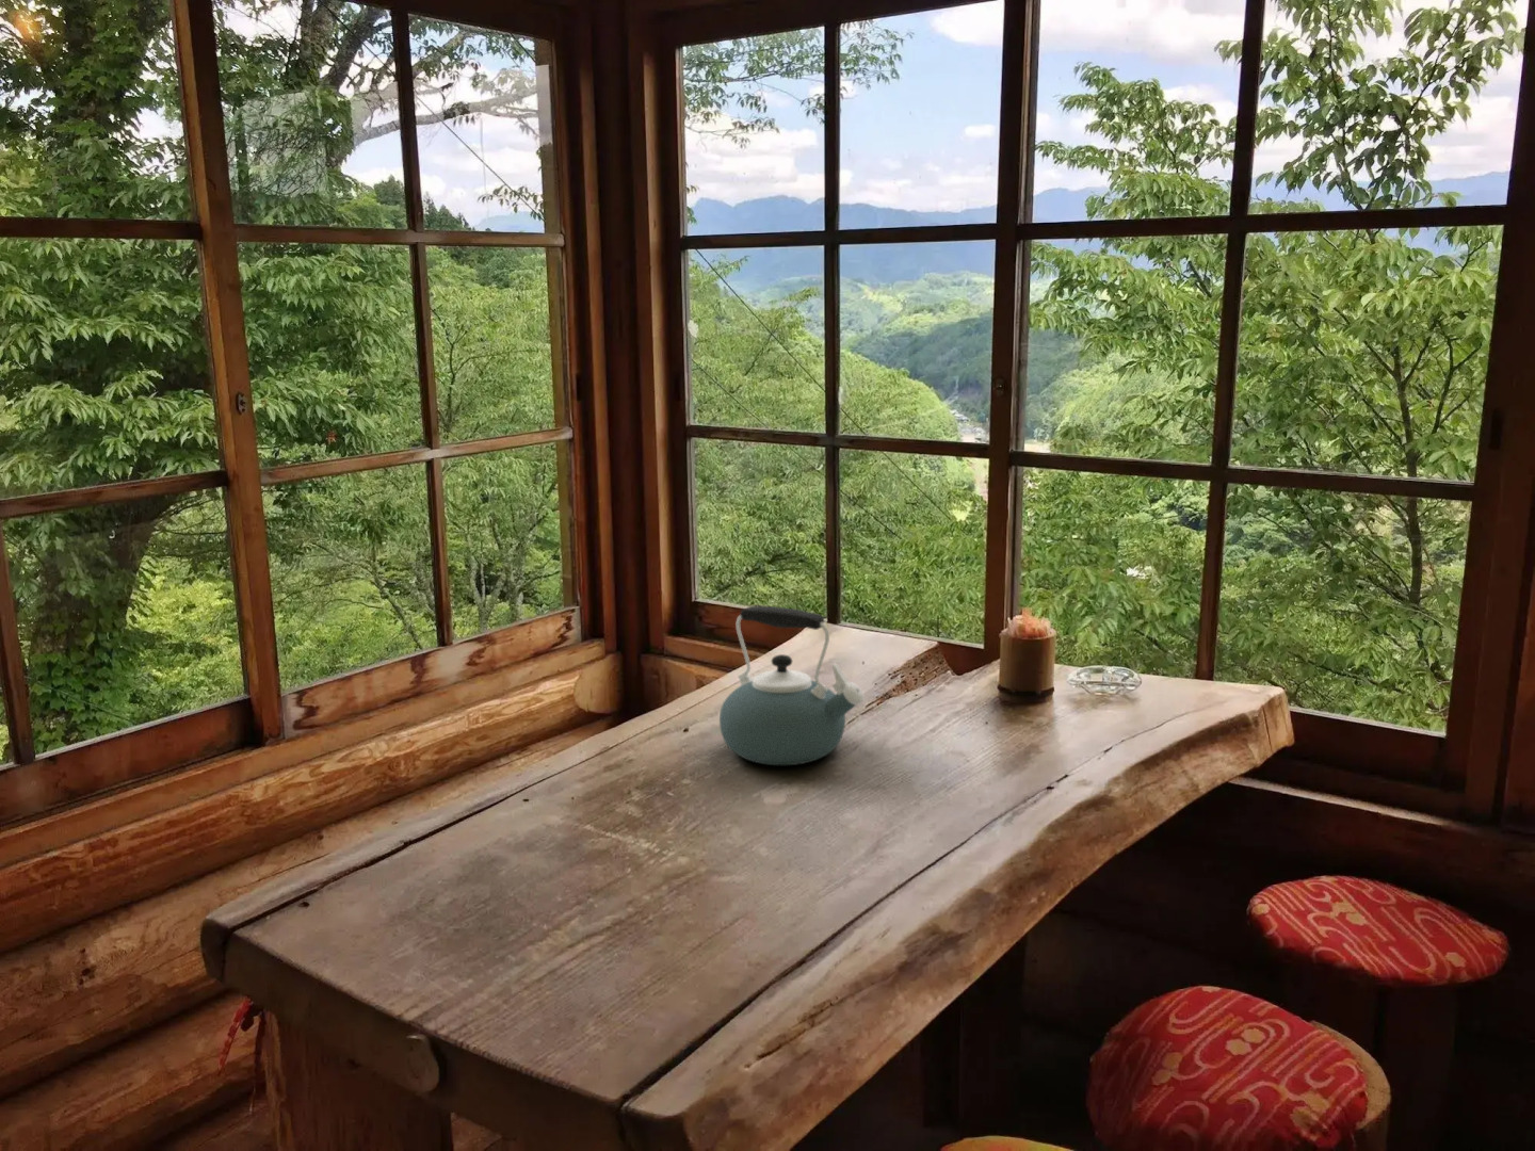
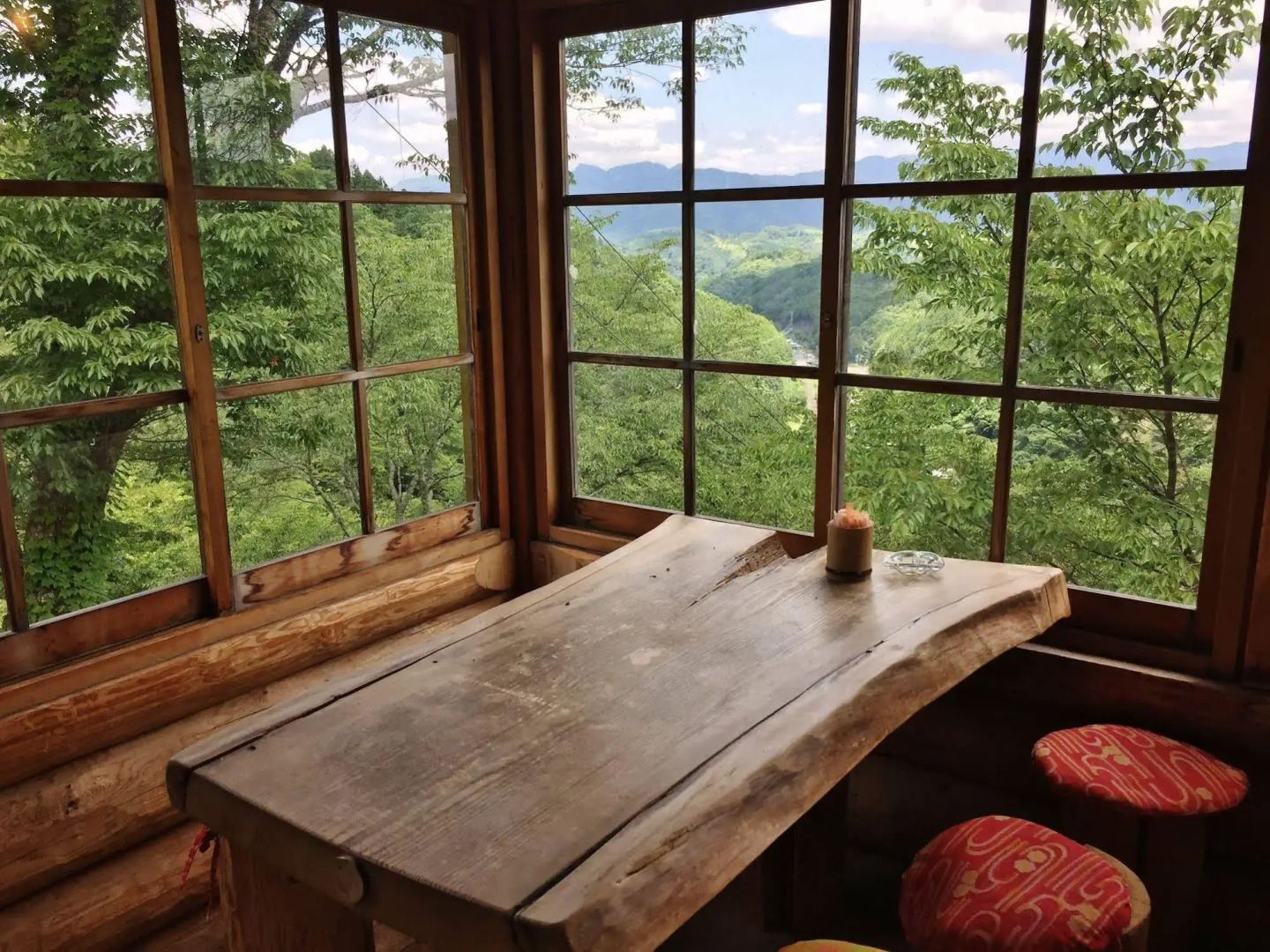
- kettle (793, 681)
